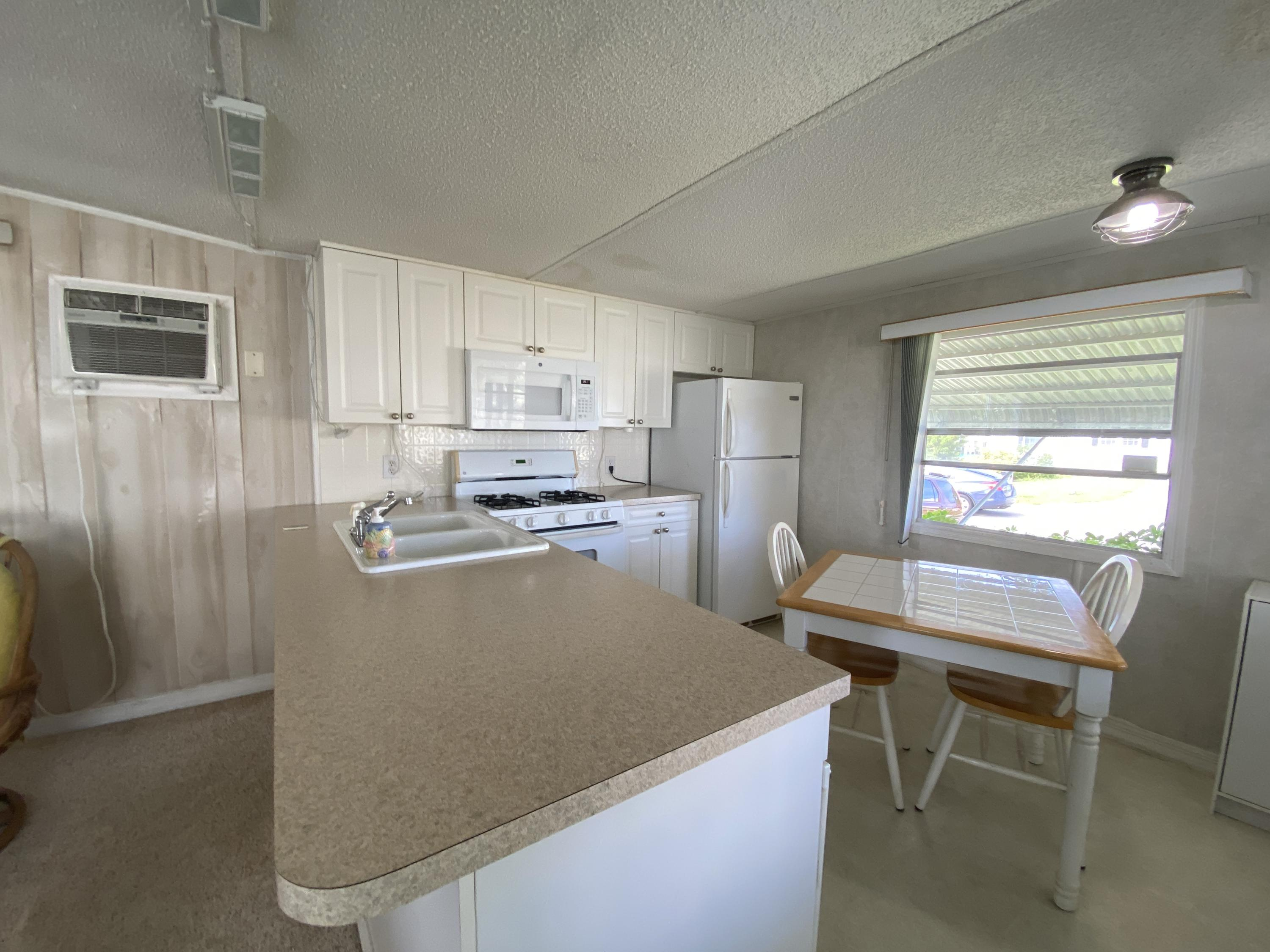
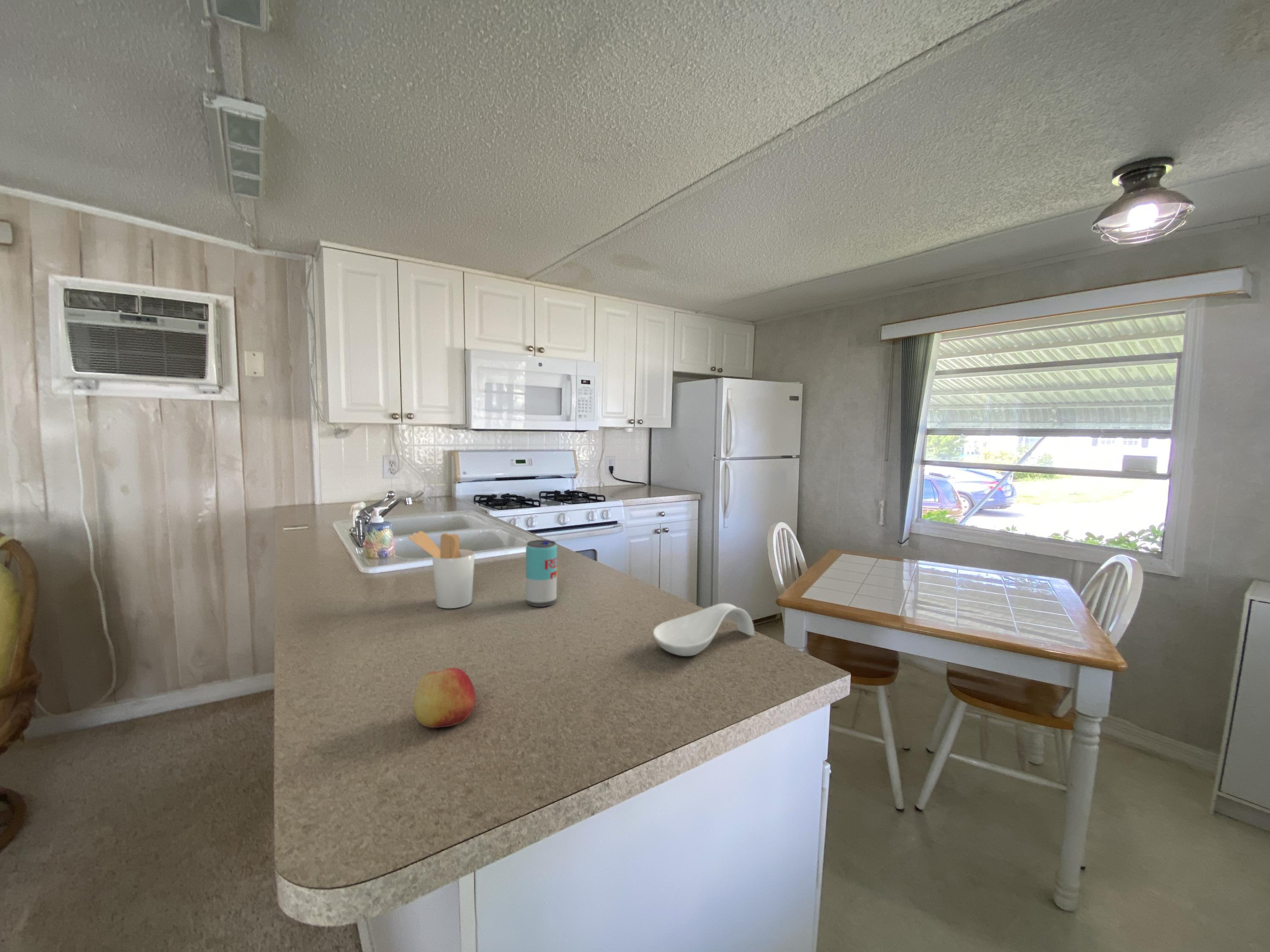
+ spoon rest (705, 627)
+ apple (444, 694)
+ utensil holder (442, 567)
+ beverage can (541, 572)
